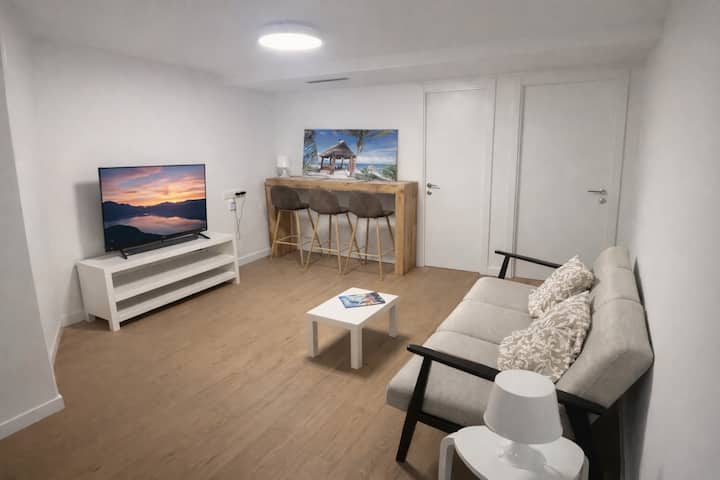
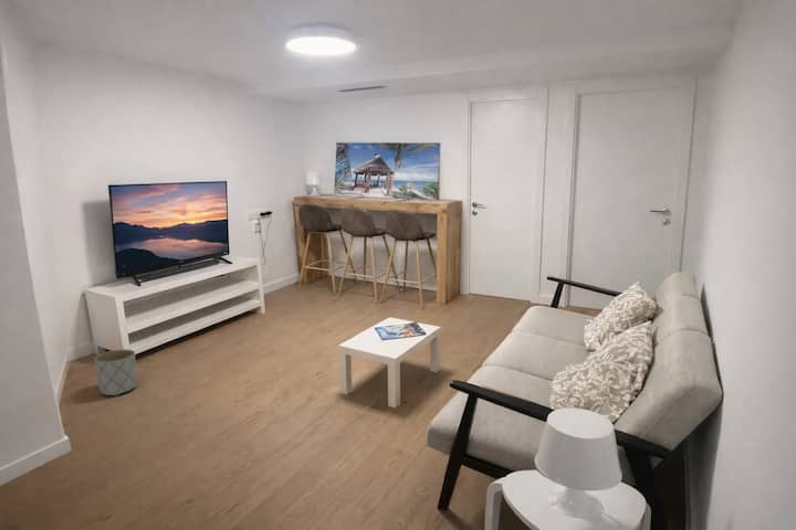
+ planter (116, 372)
